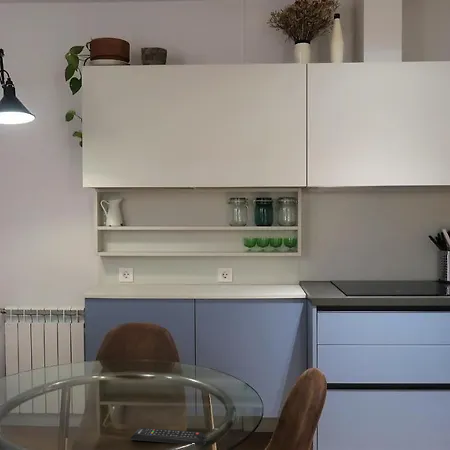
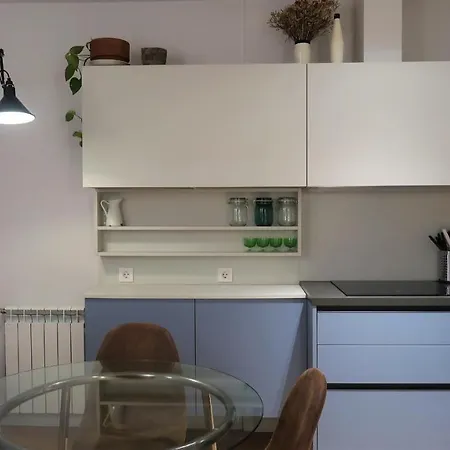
- remote control (168, 436)
